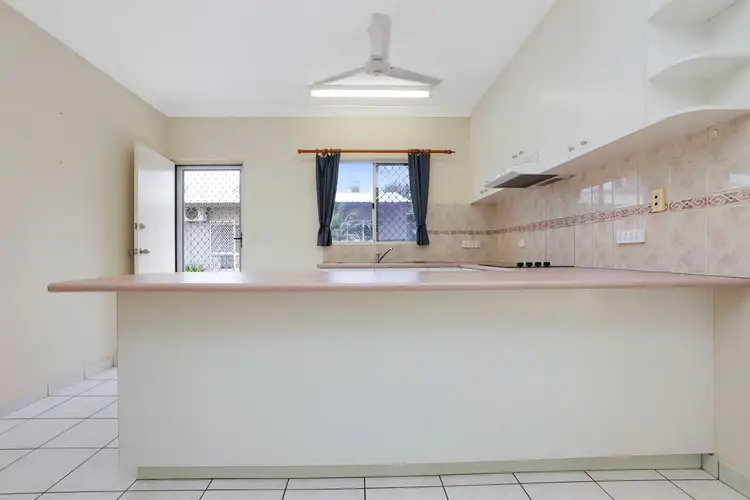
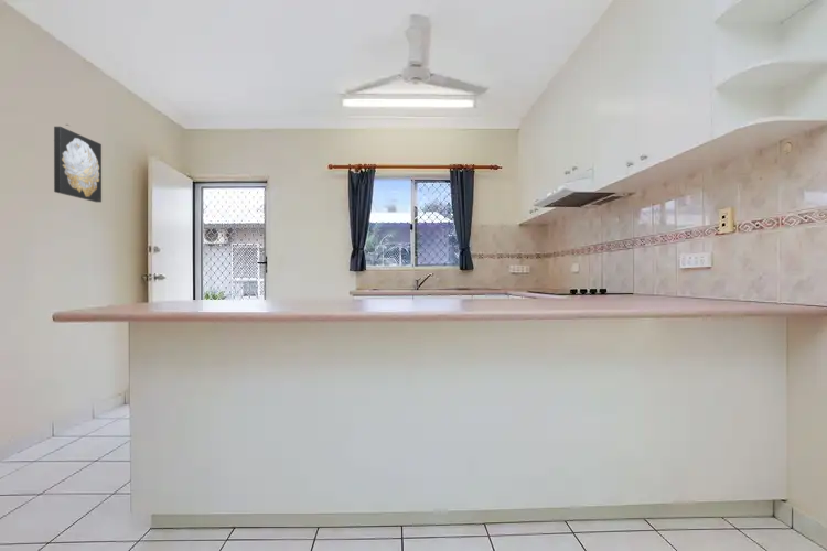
+ wall art (78, 166)
